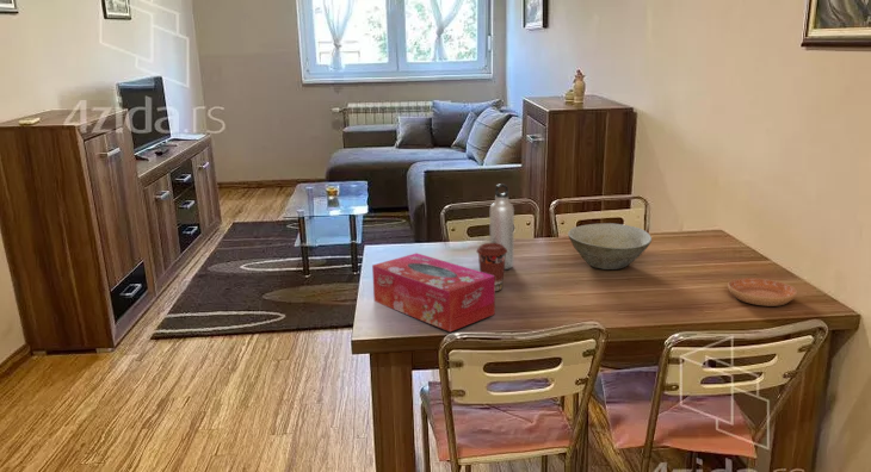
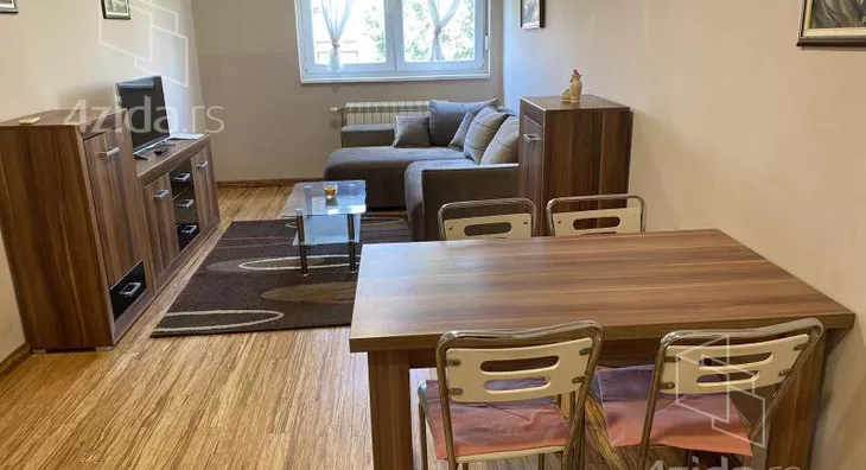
- bowl (609, 248)
- tissue box (432, 288)
- water bottle (501, 225)
- coffee cup (492, 267)
- saucer (761, 292)
